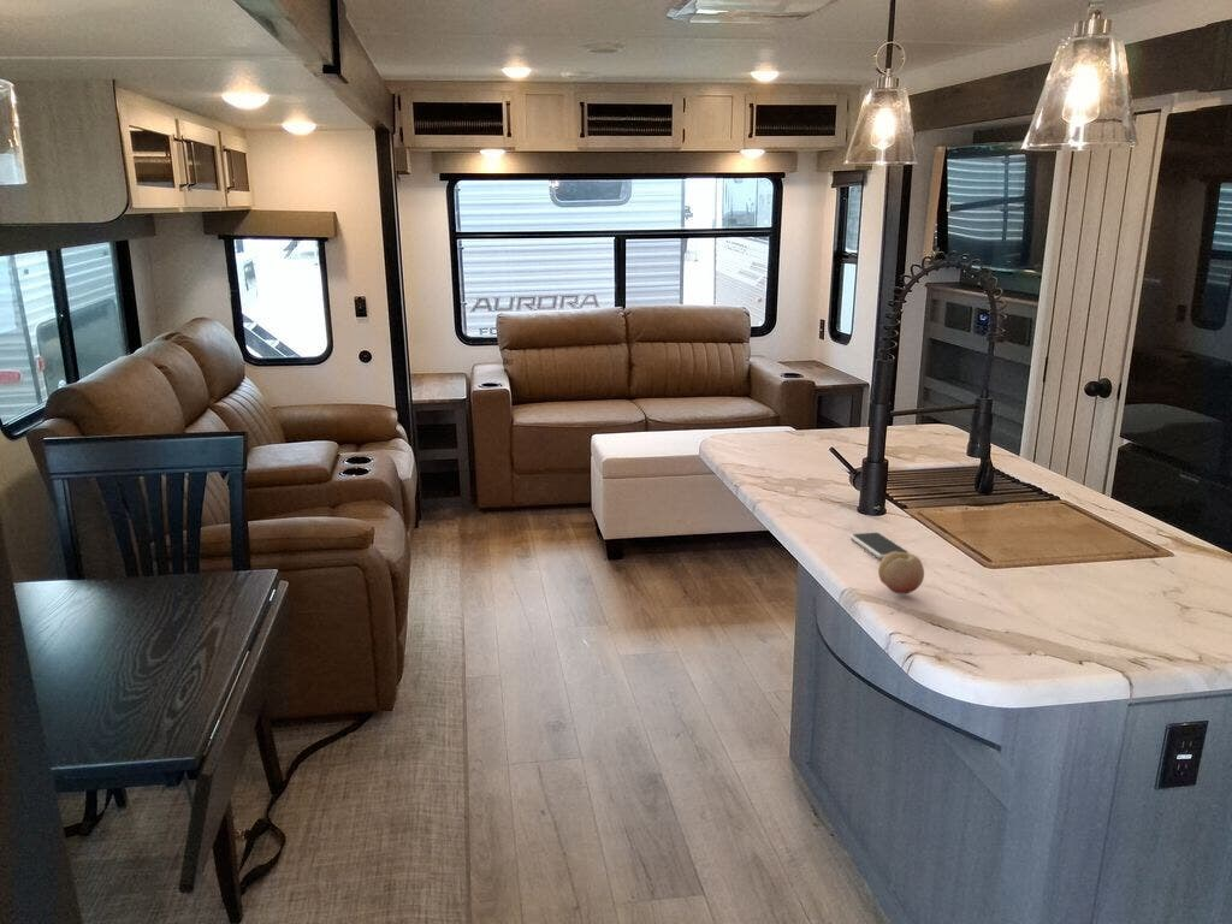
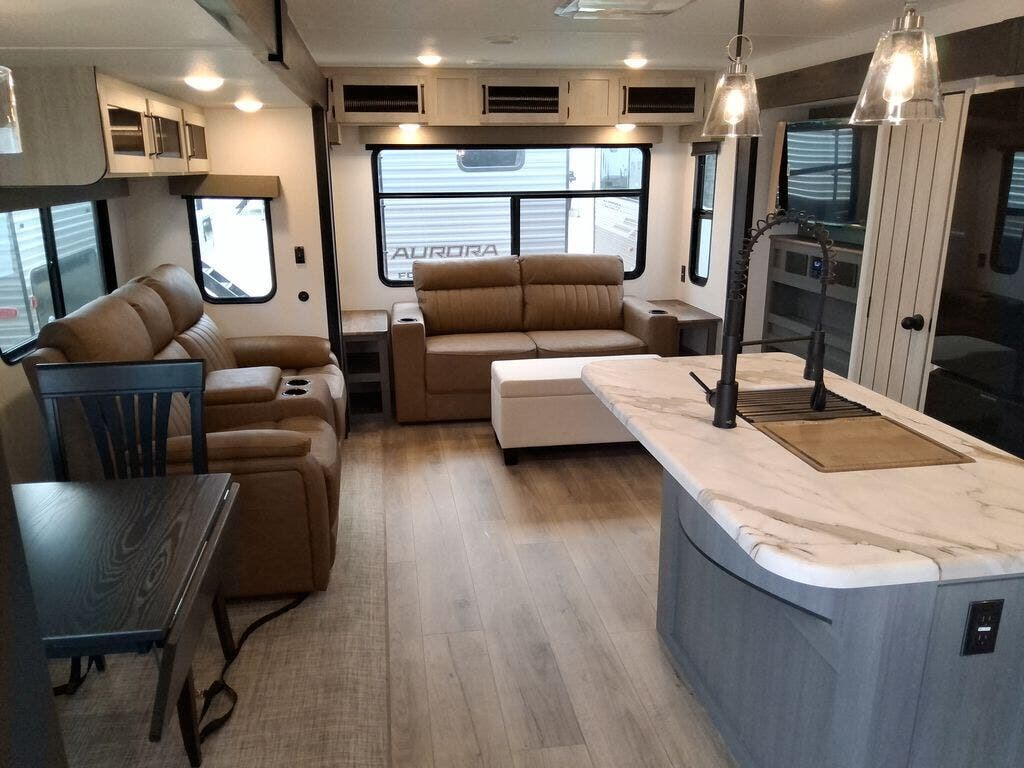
- fruit (900, 573)
- smartphone (878, 545)
